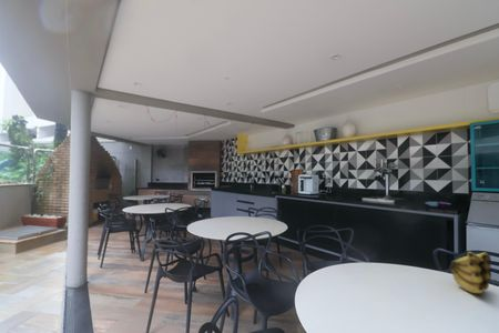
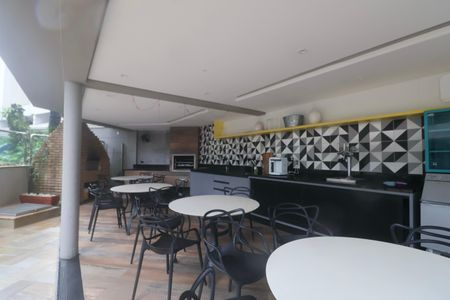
- banana (468, 269)
